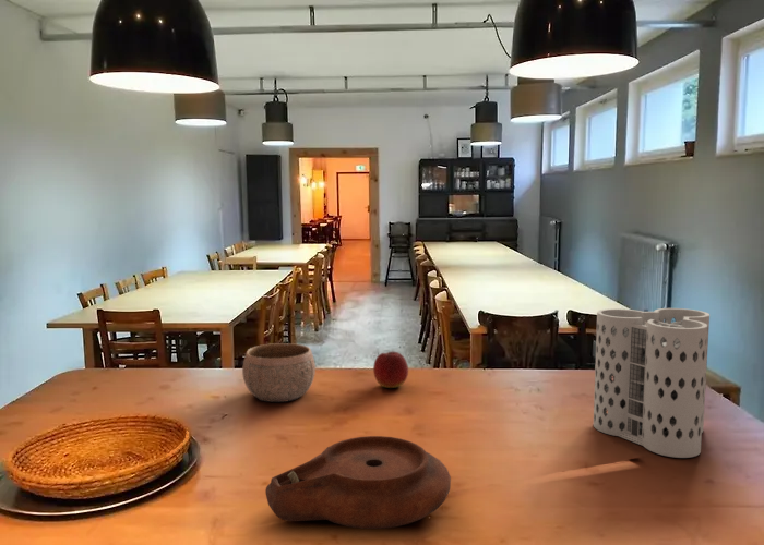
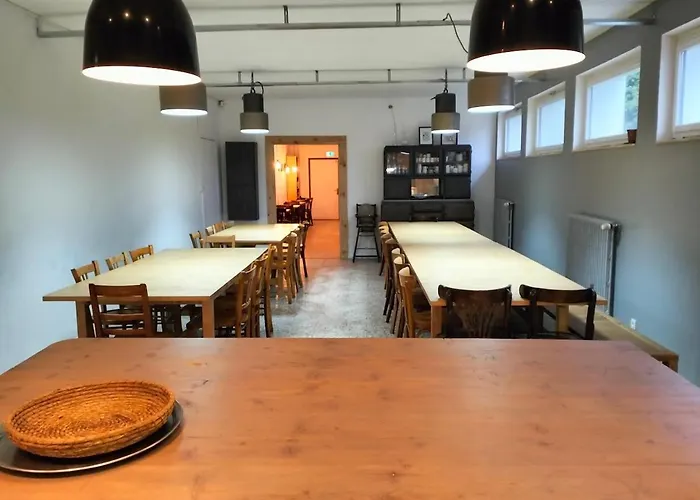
- bowl (278, 373)
- utensil holder (661, 377)
- plate (363, 477)
- apple (391, 368)
